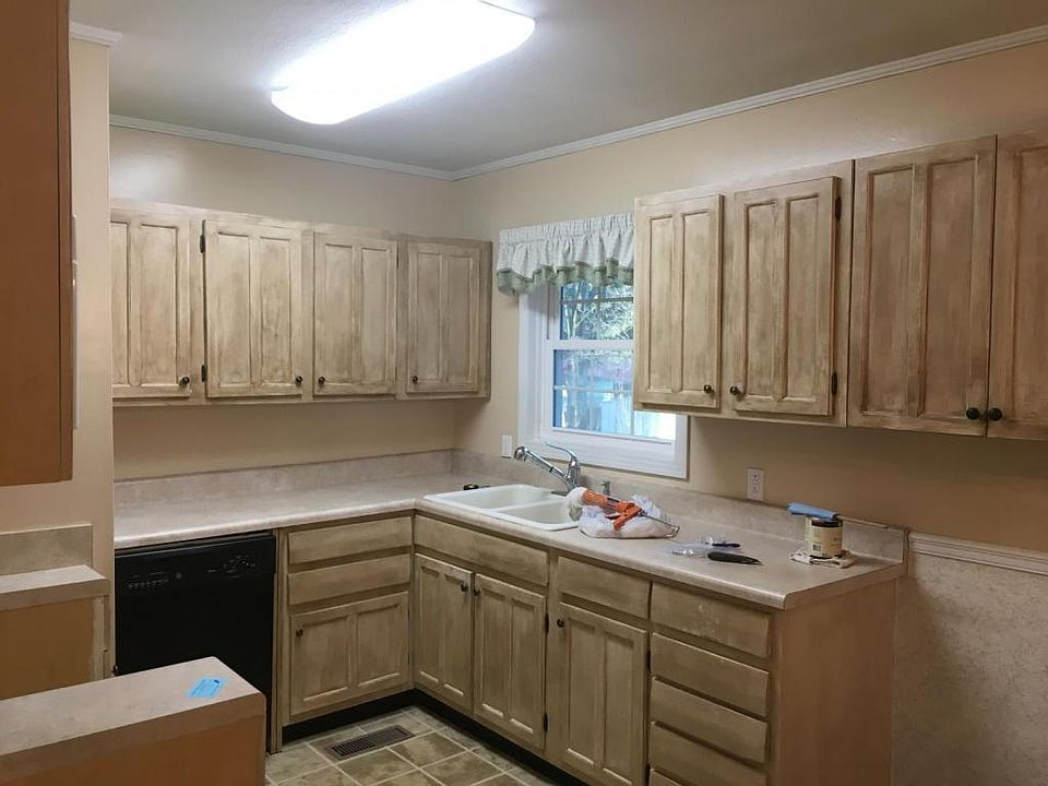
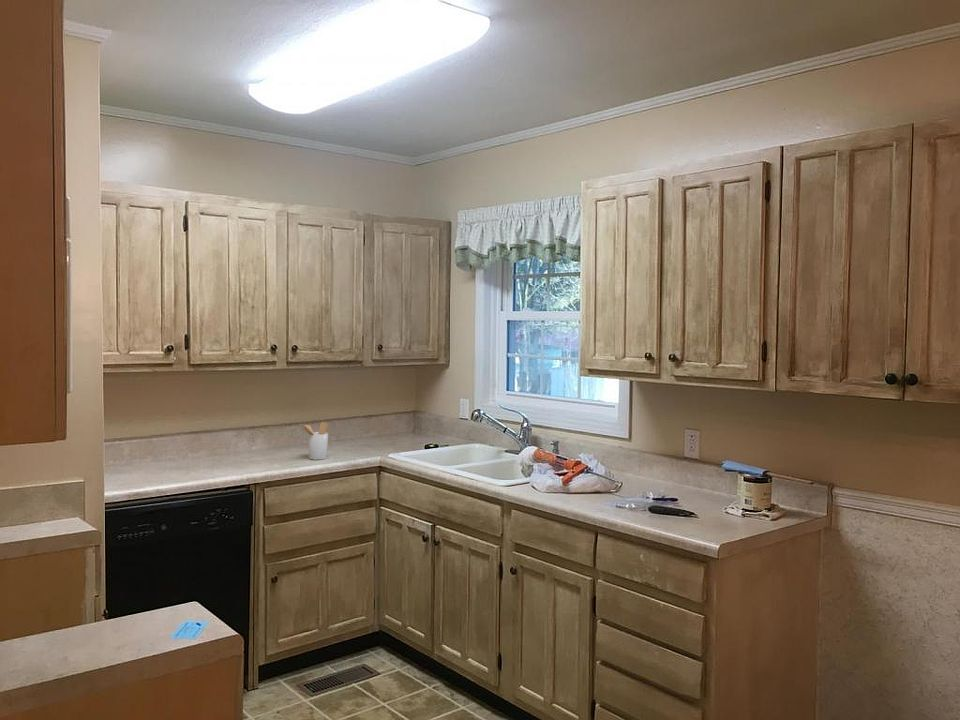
+ utensil holder (313, 440)
